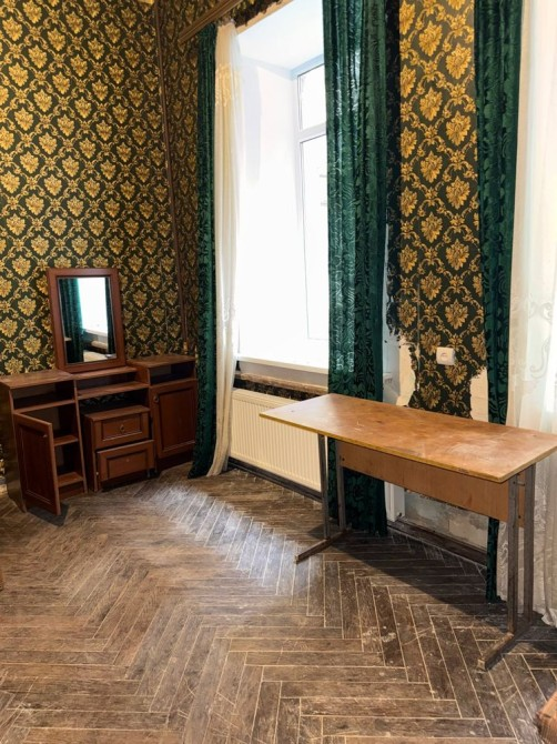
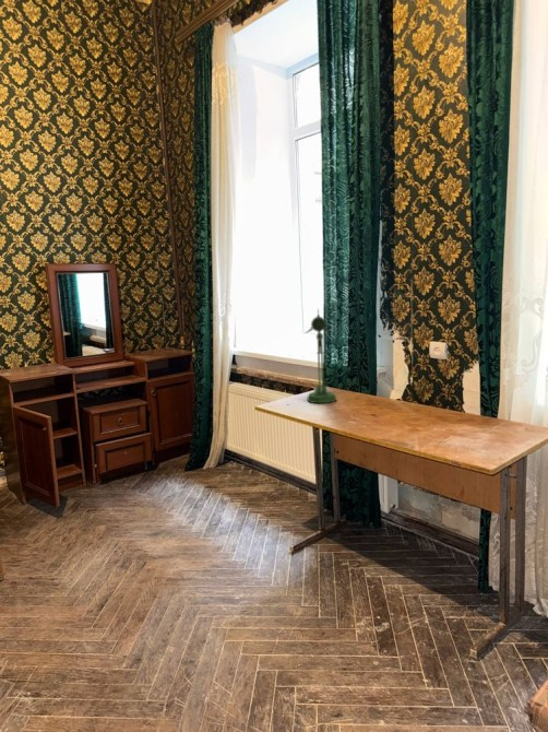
+ desk lamp (319, 357)
